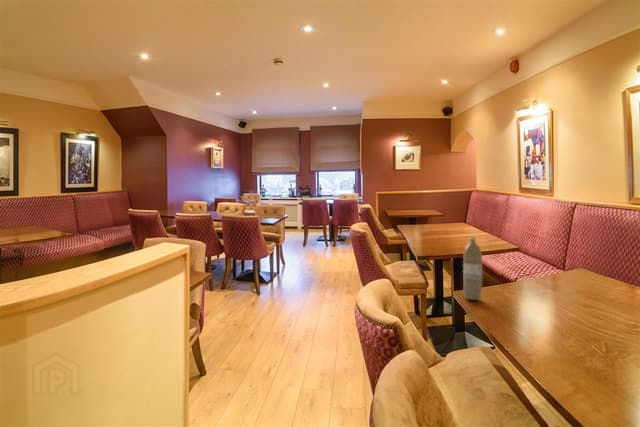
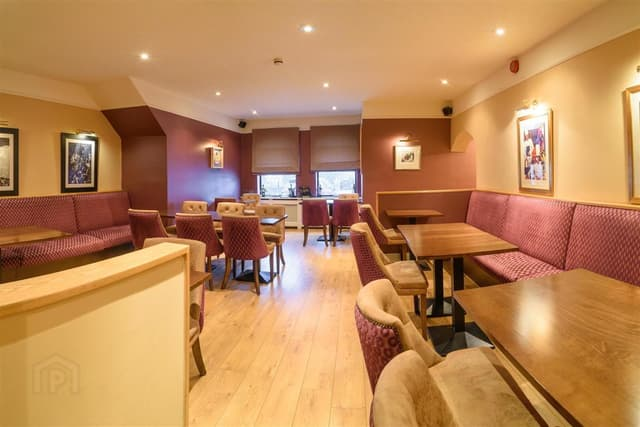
- water bottle (472, 268)
